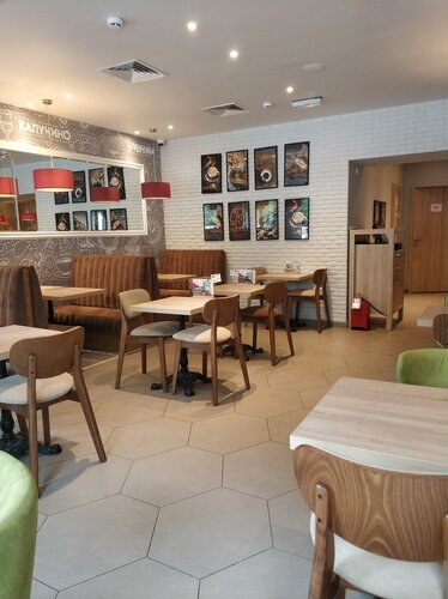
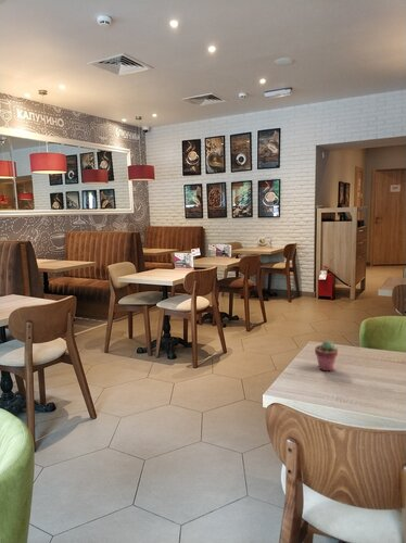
+ potted succulent (326, 354)
